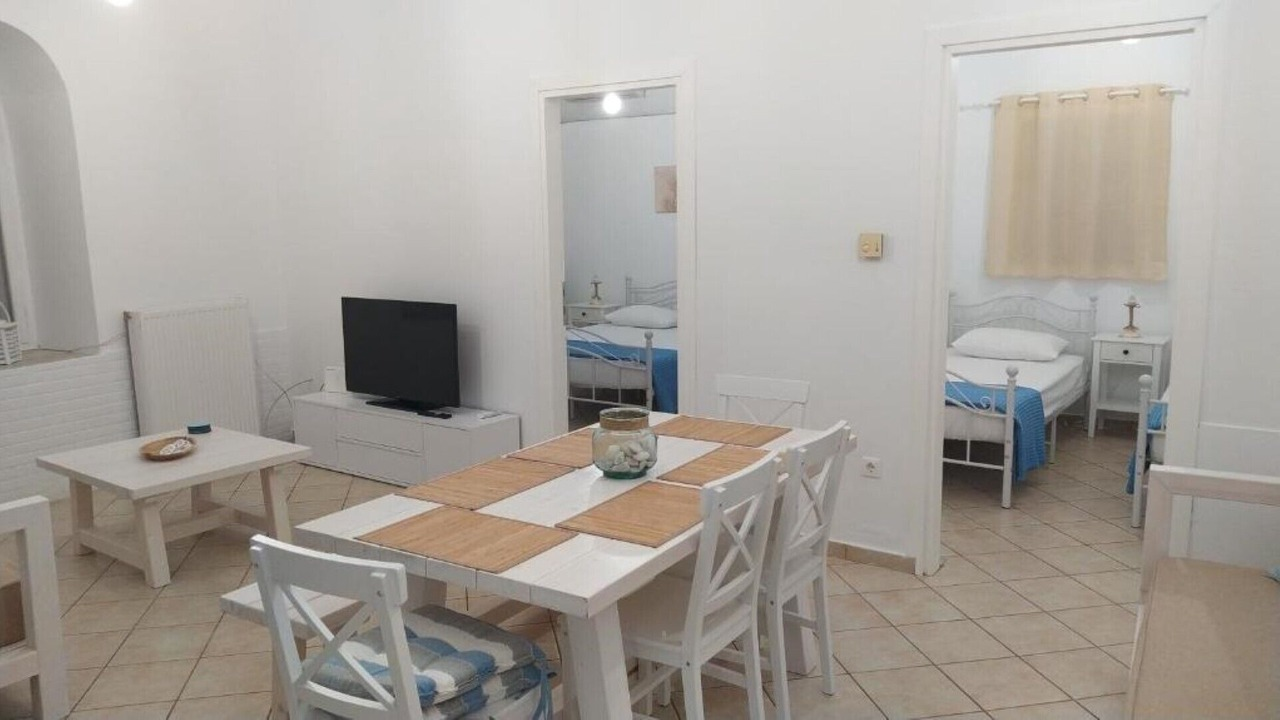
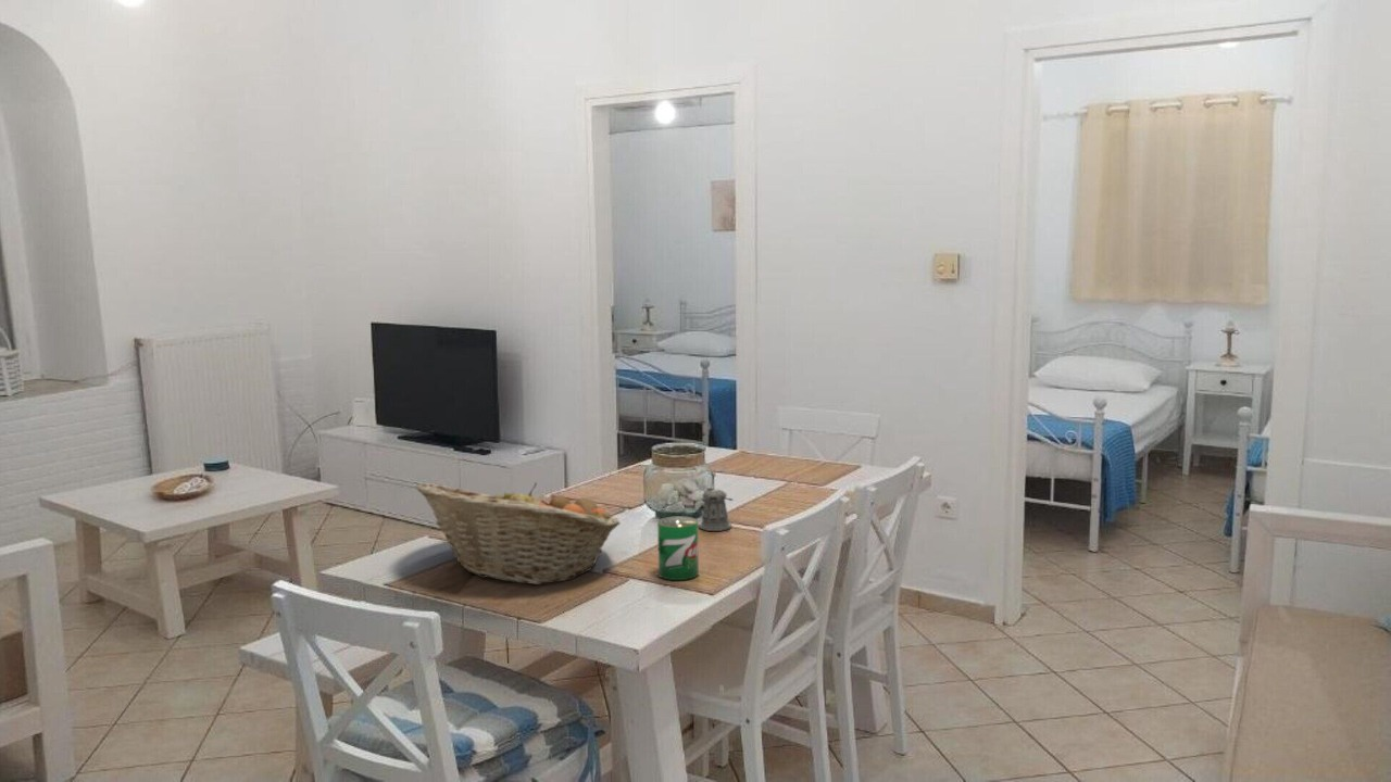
+ pepper shaker (716, 508)
+ can (678, 547)
+ fruit basket (517, 521)
